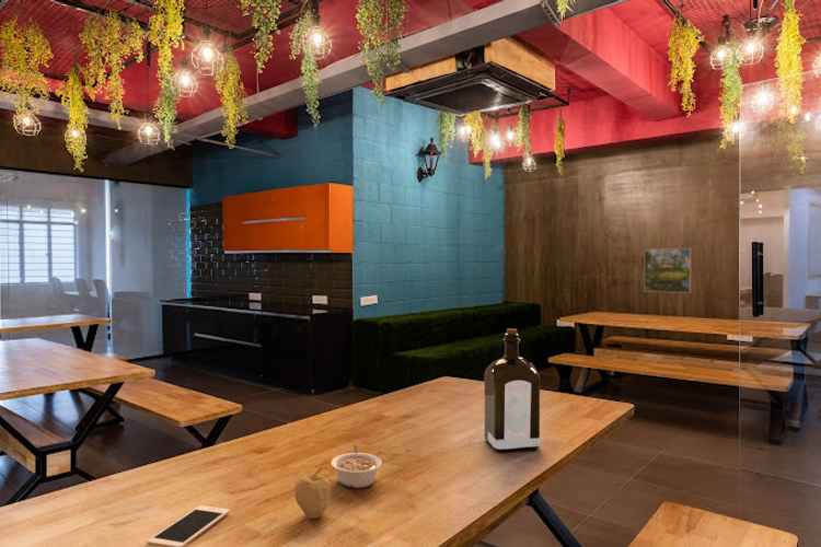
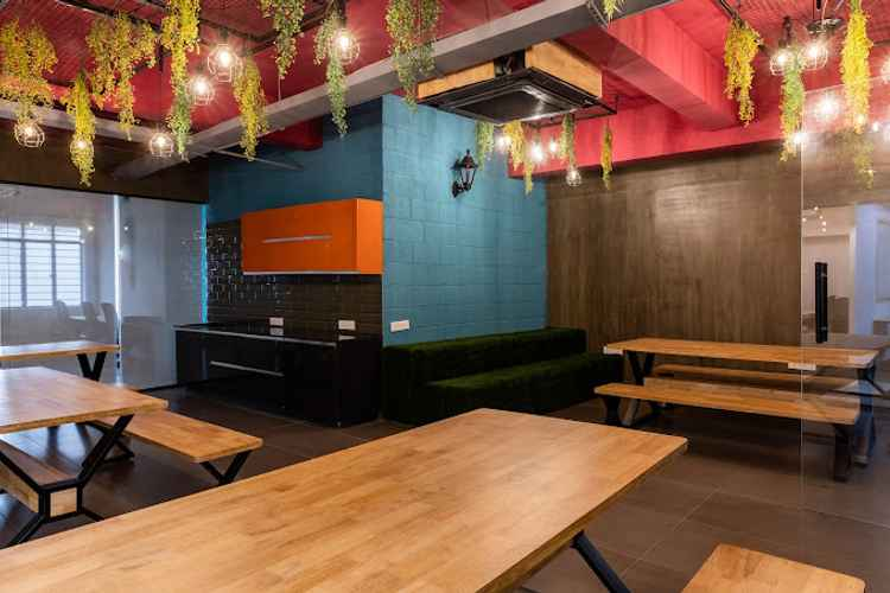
- liquor (511, 386)
- cell phone (190, 525)
- fruit (312, 491)
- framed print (667, 270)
- legume (355, 468)
